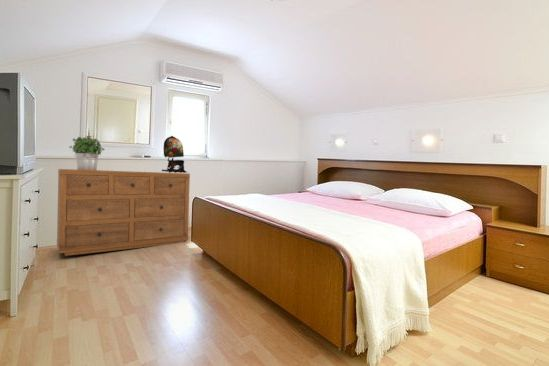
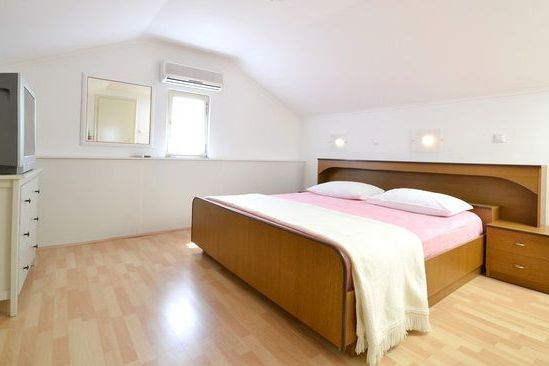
- dresser (127, 208)
- table lamp (173, 154)
- potted plant (87, 152)
